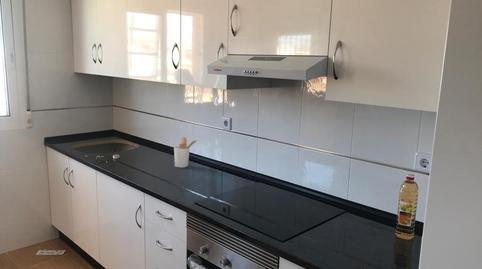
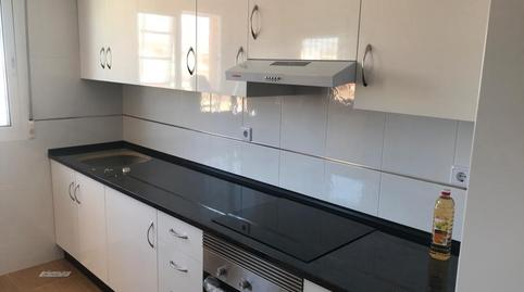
- utensil holder (185, 152)
